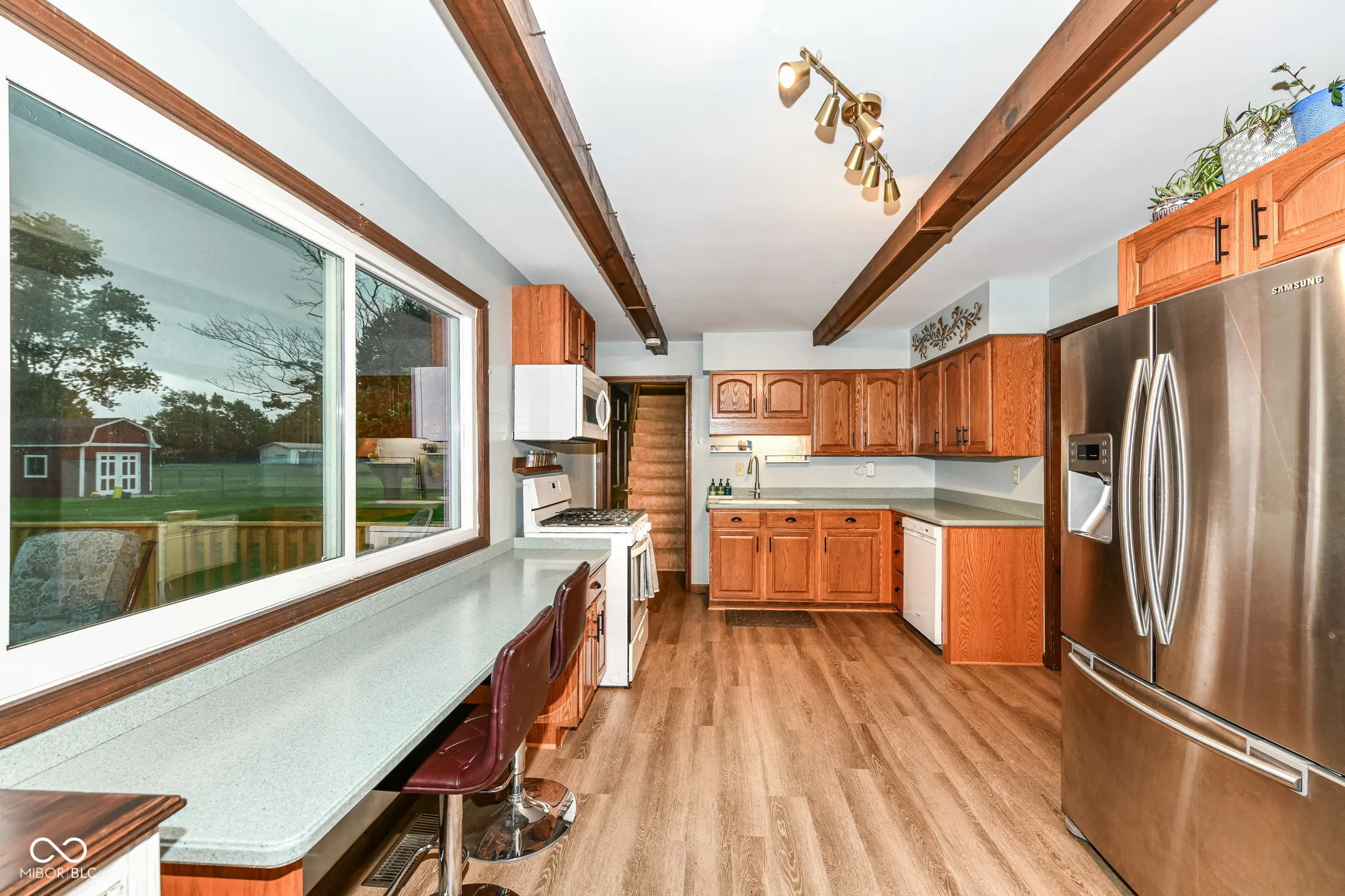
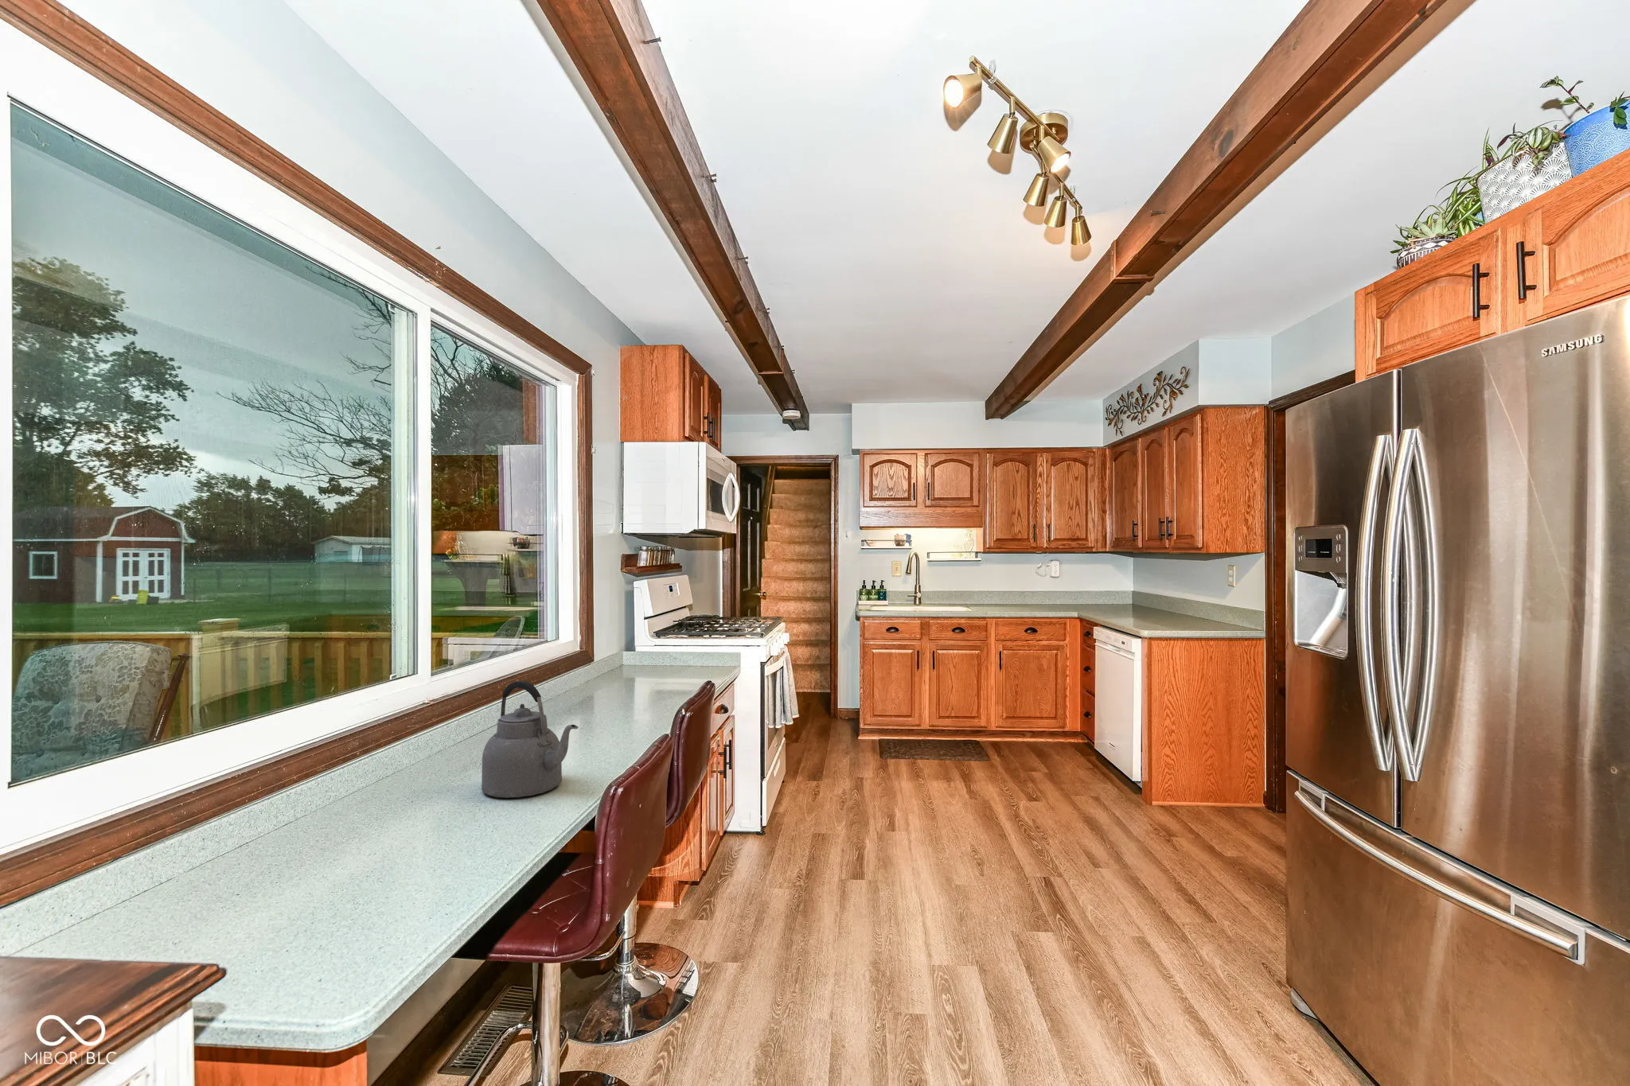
+ kettle (534, 736)
